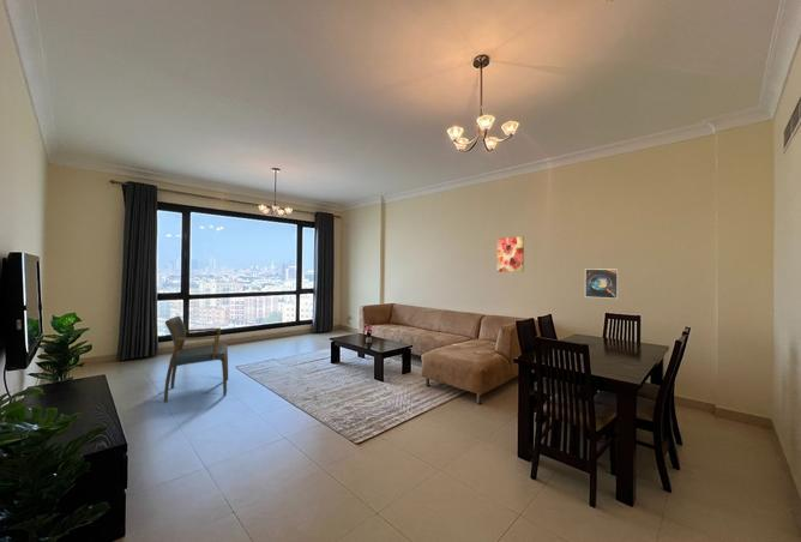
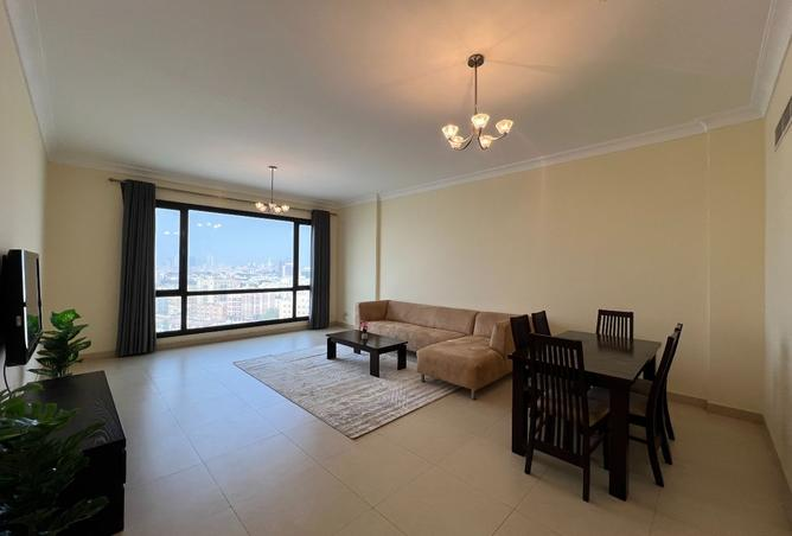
- armchair (200, 353)
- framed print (601, 283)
- wall art (510, 254)
